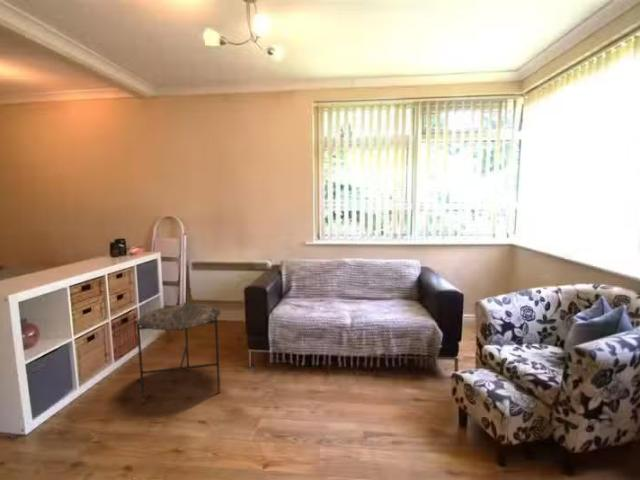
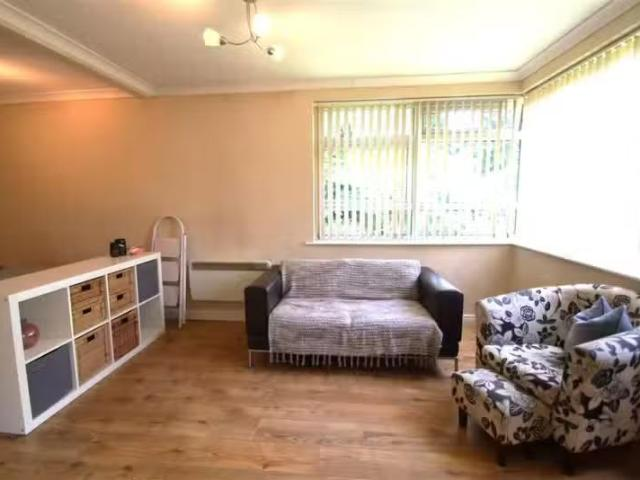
- side table (184, 350)
